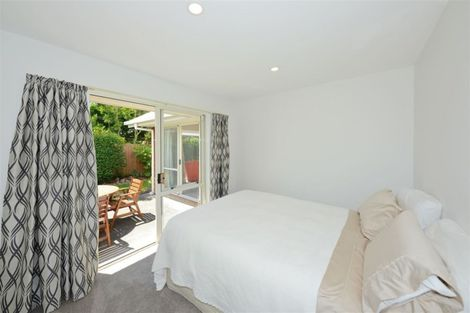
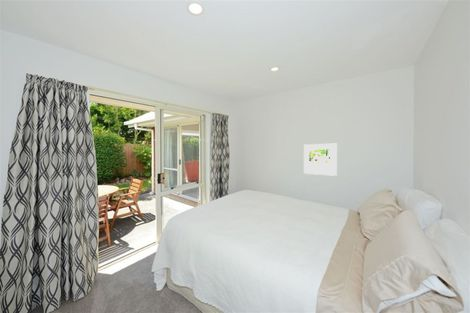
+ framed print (319, 159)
